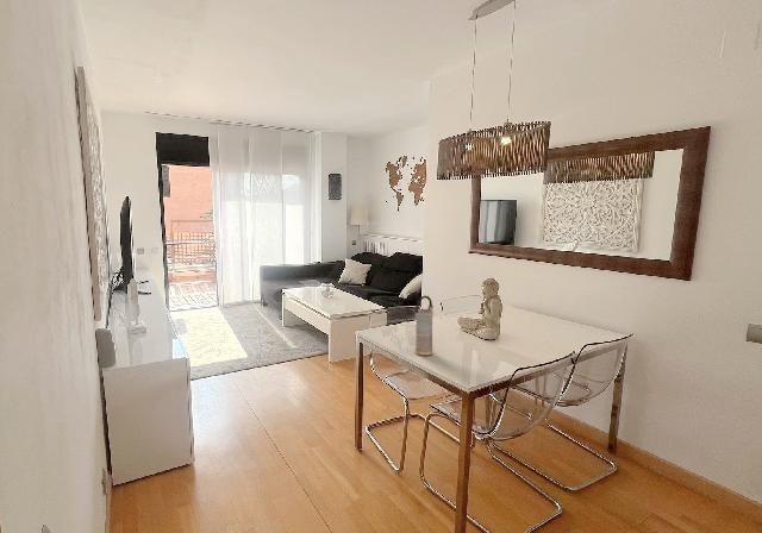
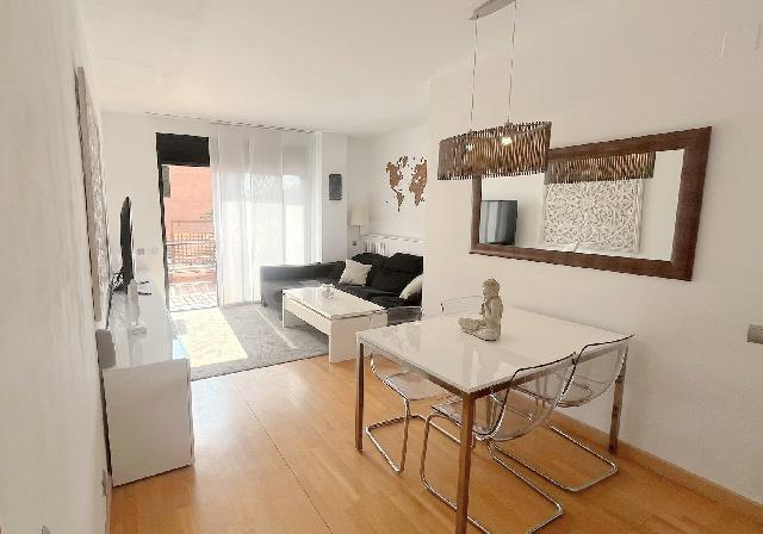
- vase (424, 324)
